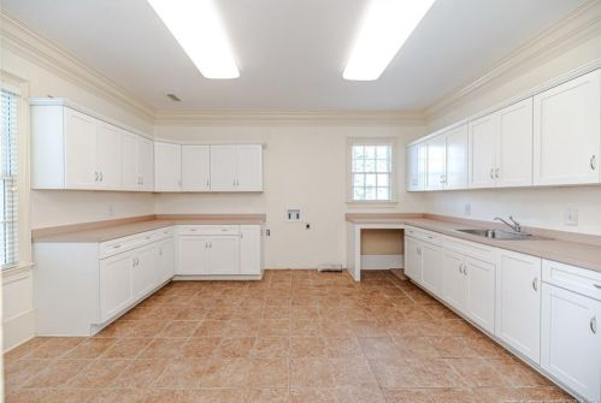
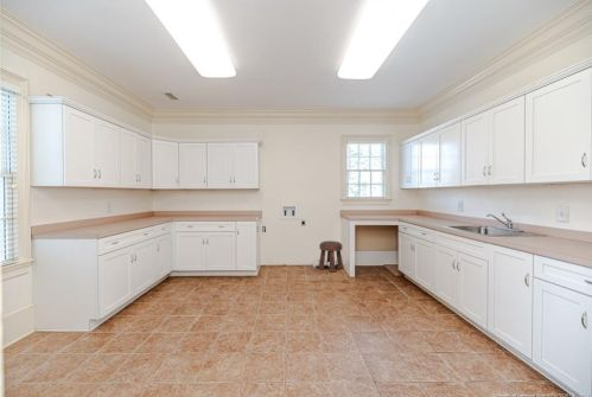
+ stool (330, 255)
